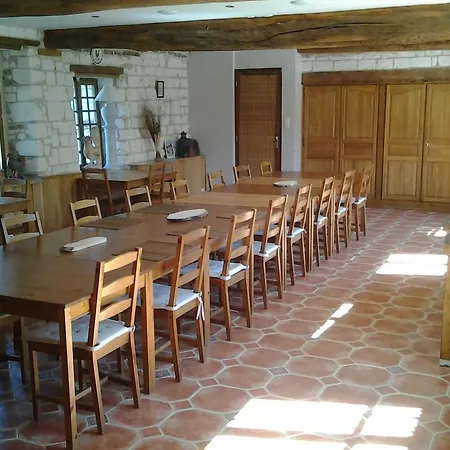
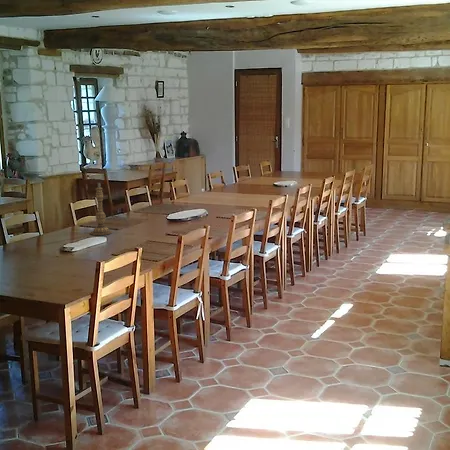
+ candlestick (100, 207)
